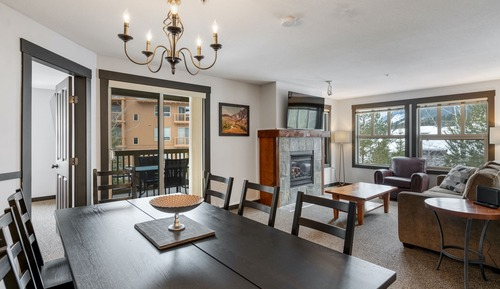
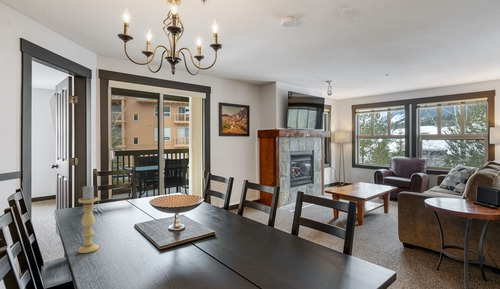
+ candle holder (88, 217)
